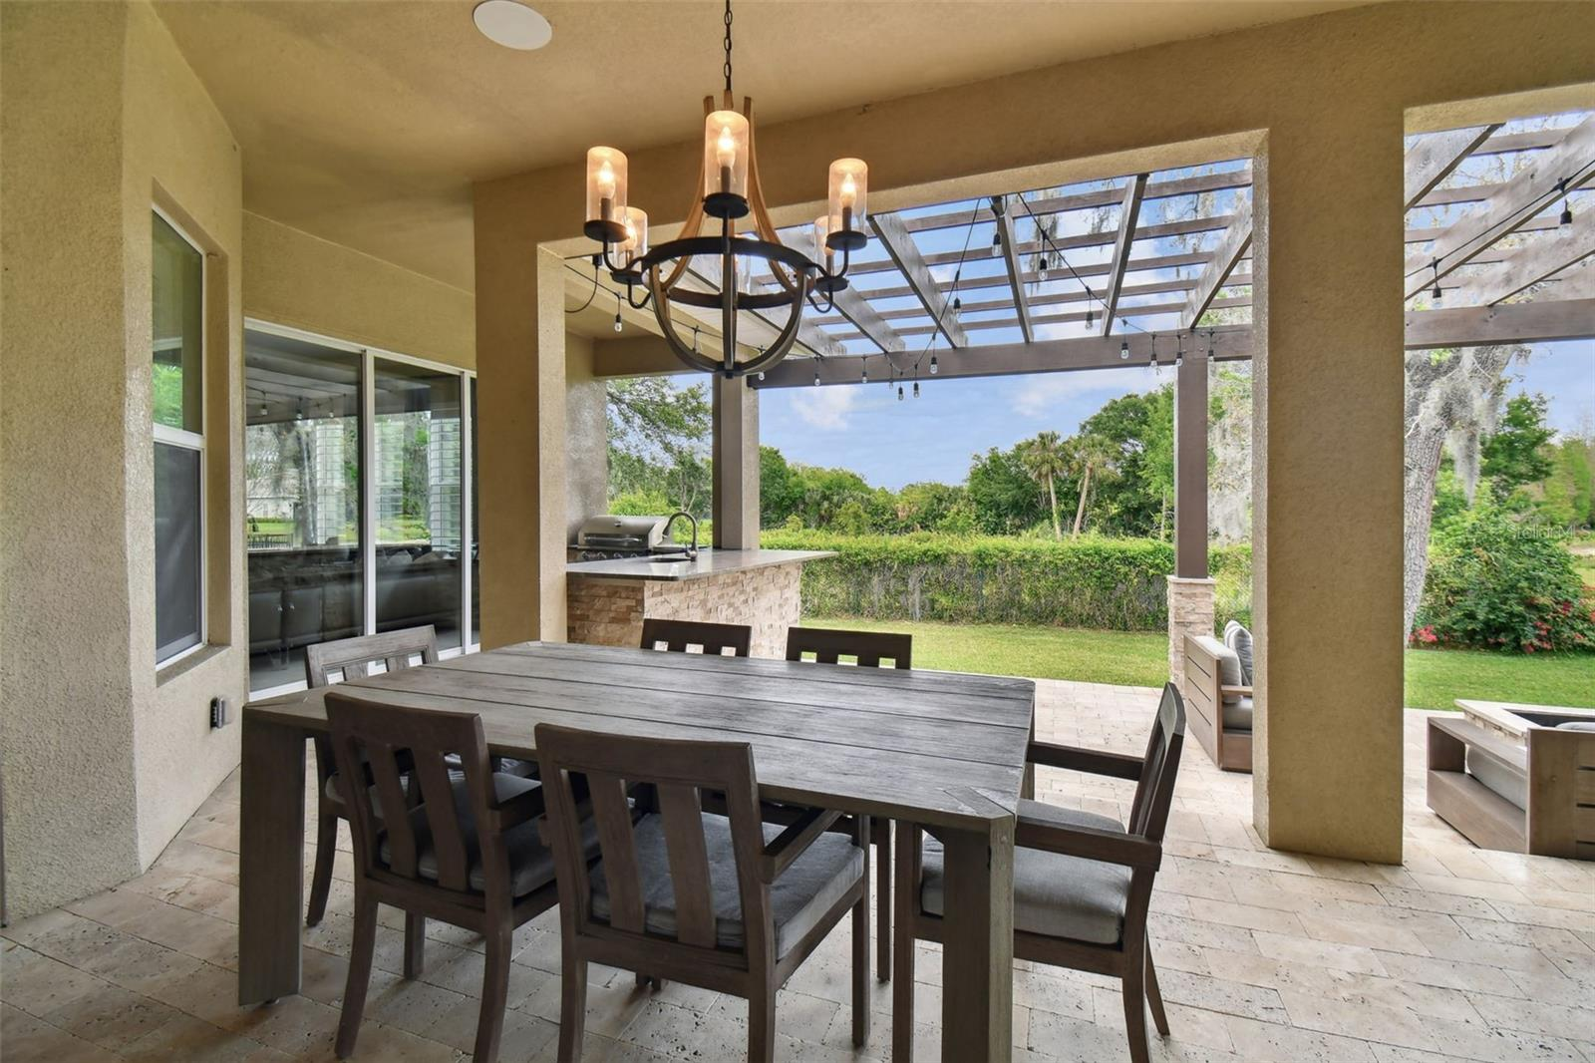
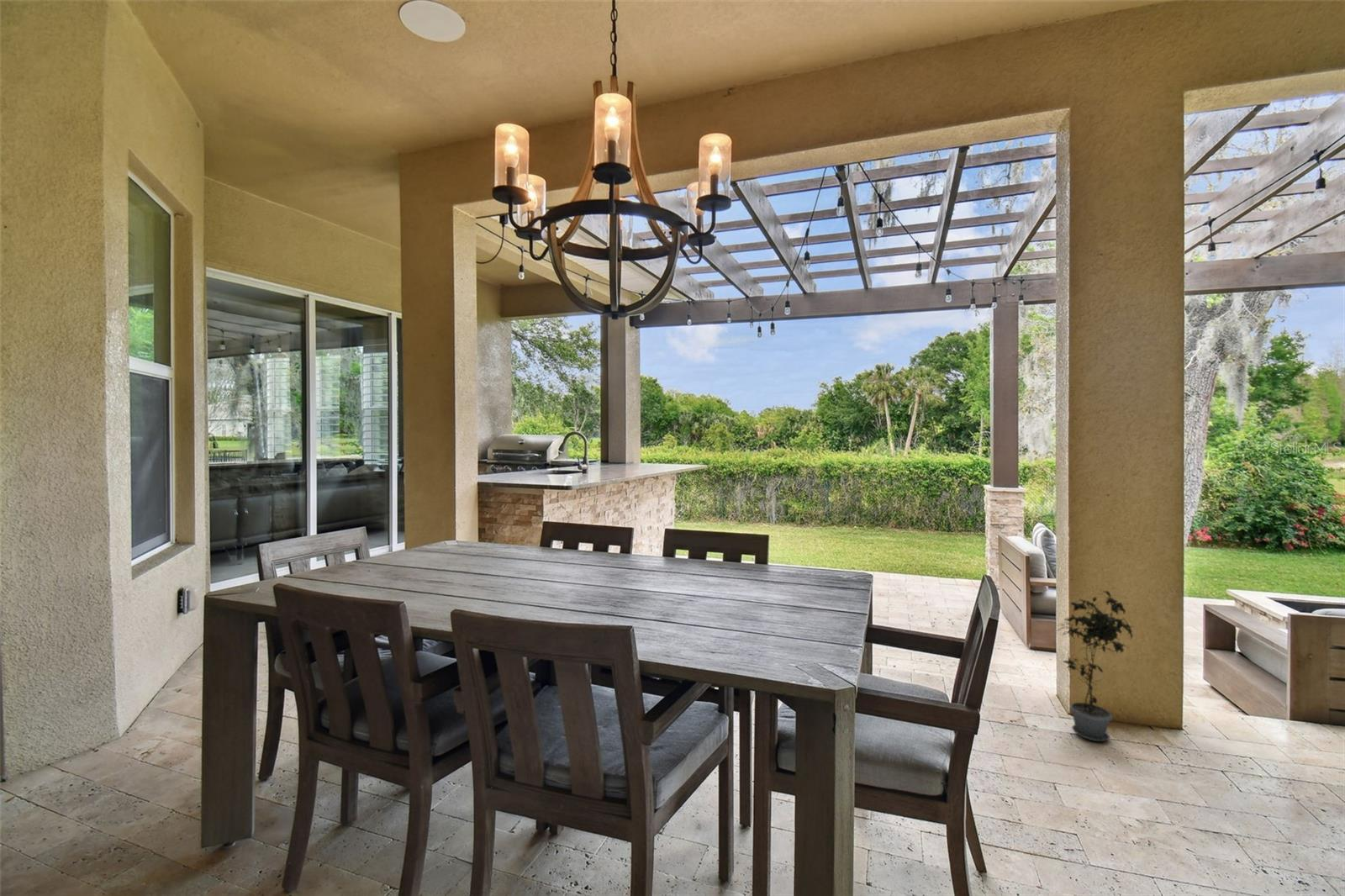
+ potted plant (1094, 665)
